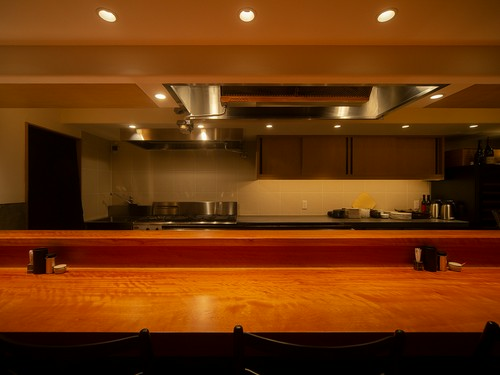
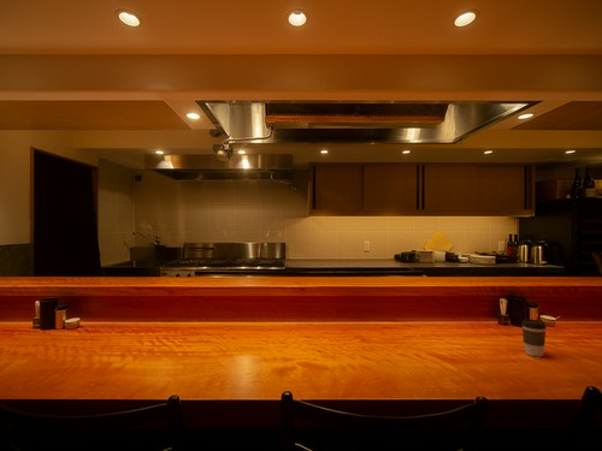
+ coffee cup (533, 337)
